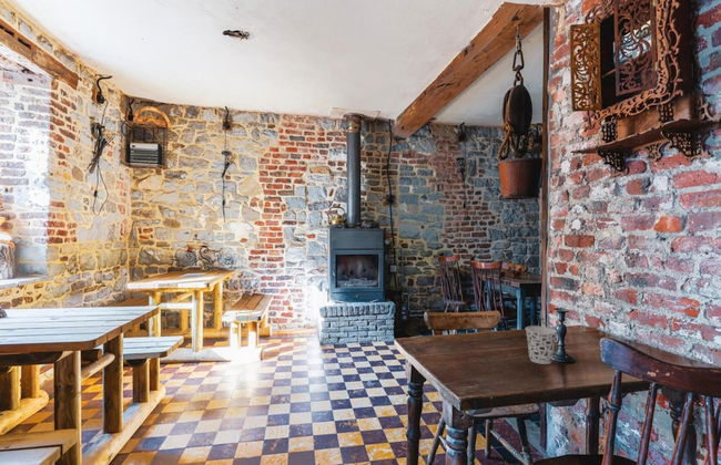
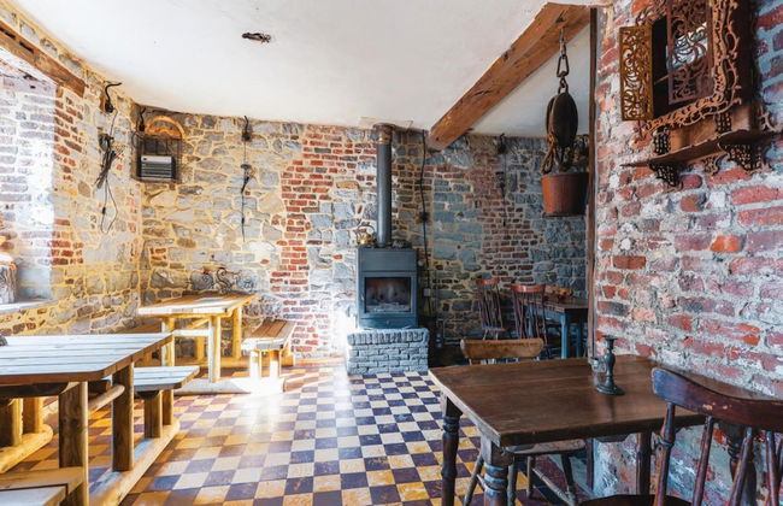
- cup (540, 344)
